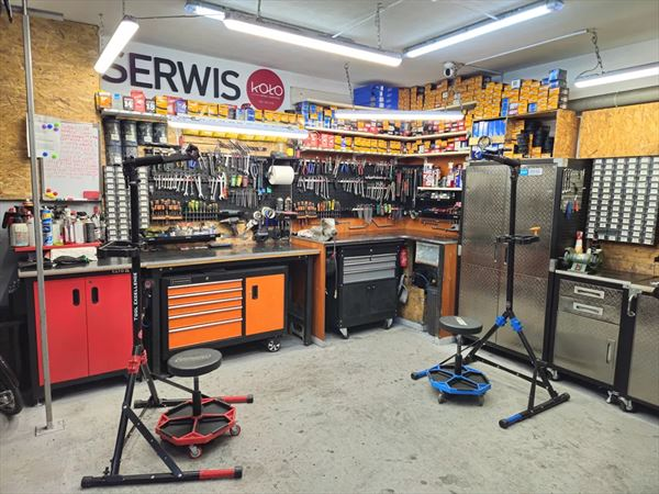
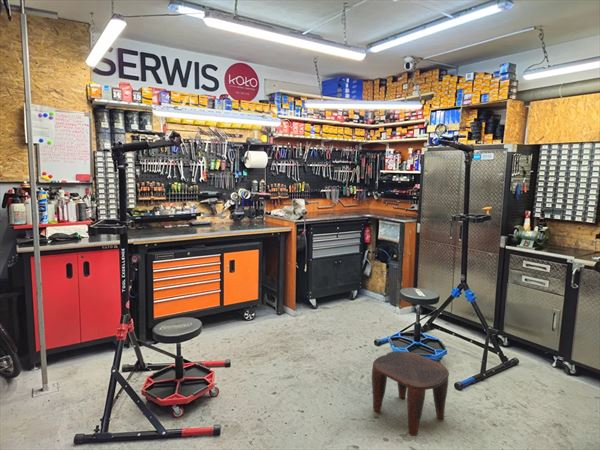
+ stool (409, 390)
